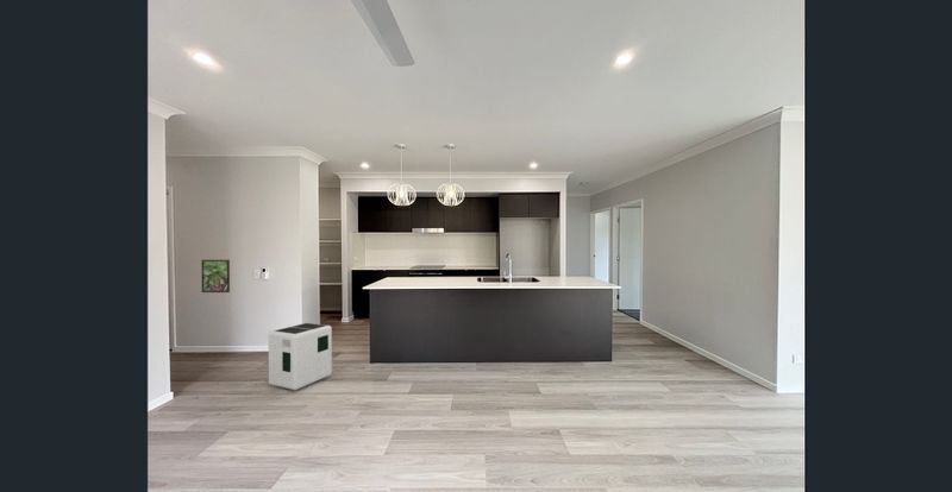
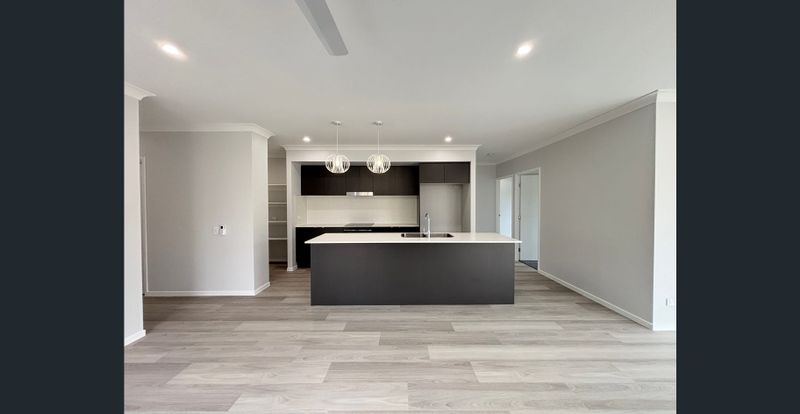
- air purifier (301, 354)
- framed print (215, 276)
